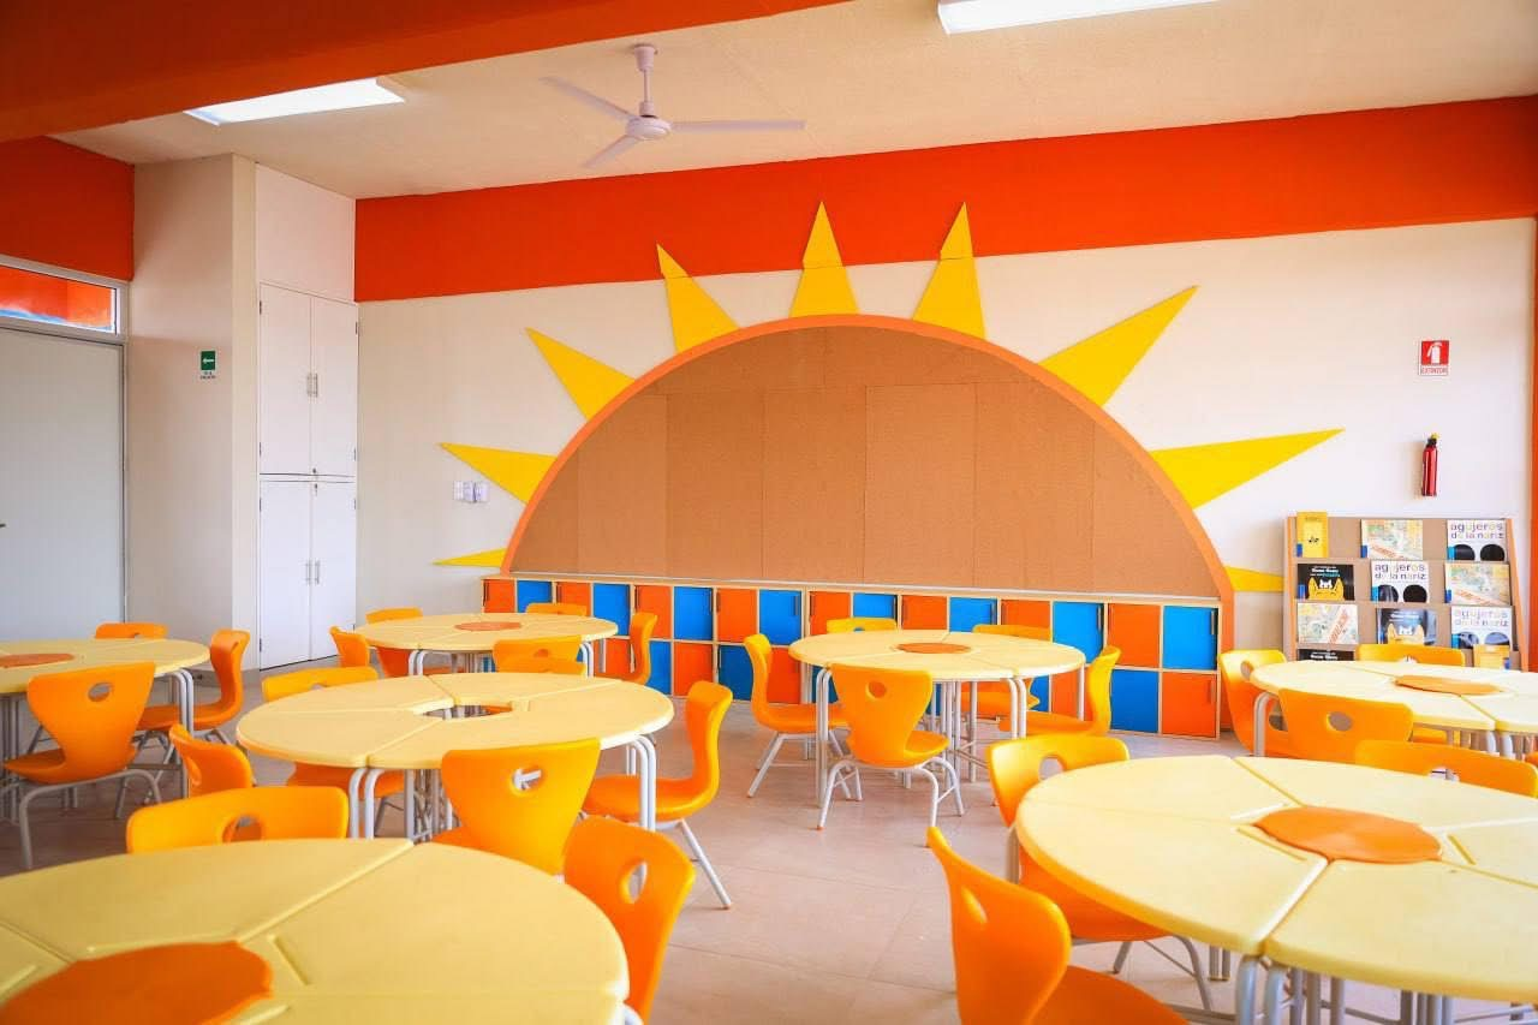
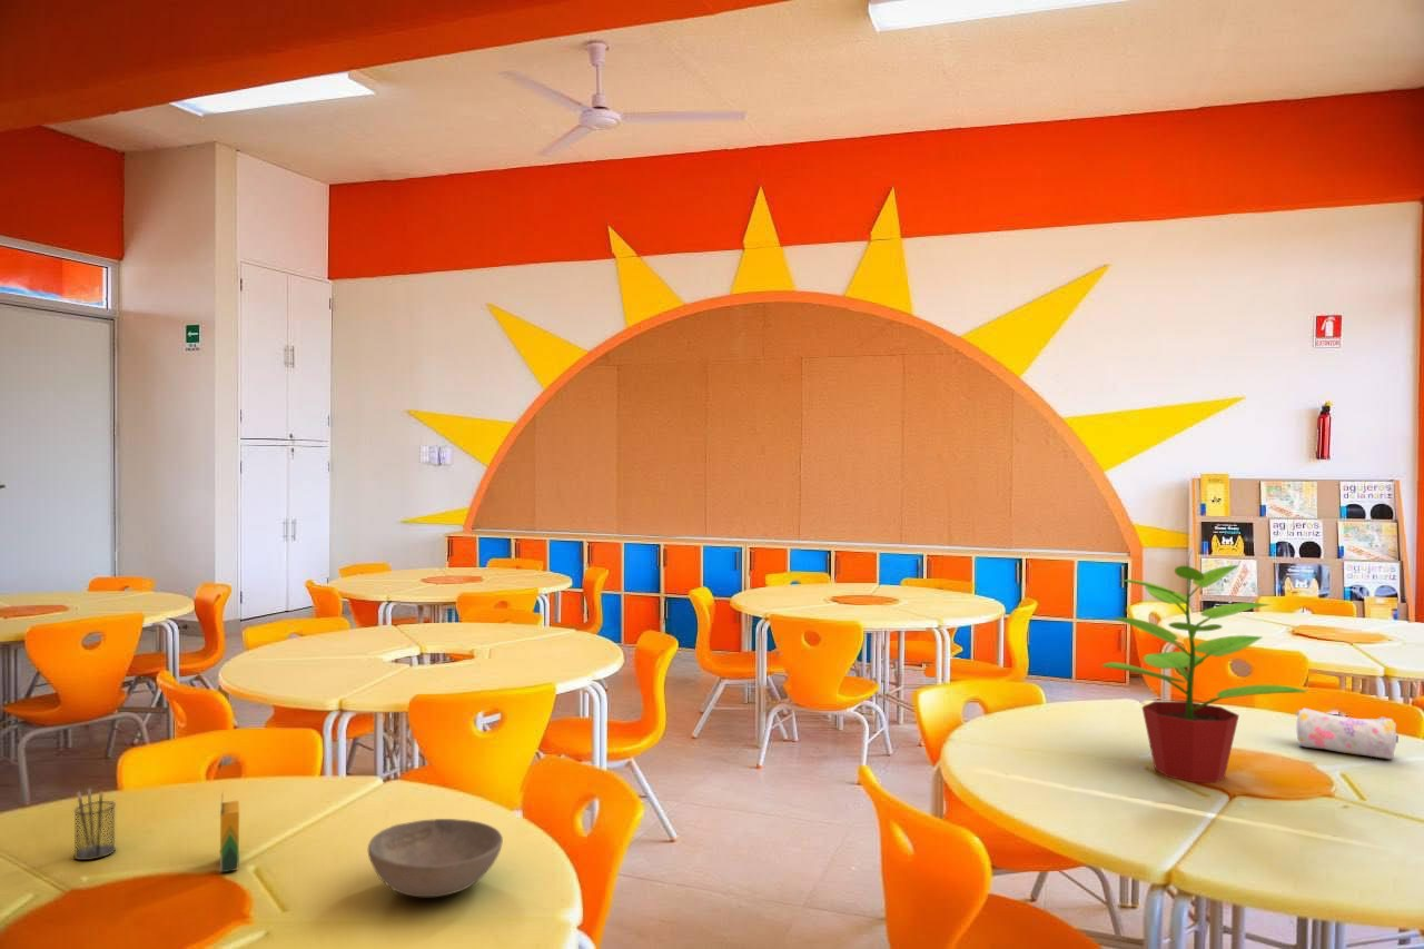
+ bowl (435, 862)
+ potted plant (1184, 662)
+ crayon box (229, 830)
+ pencil holder (96, 819)
+ pencil case (1345, 732)
